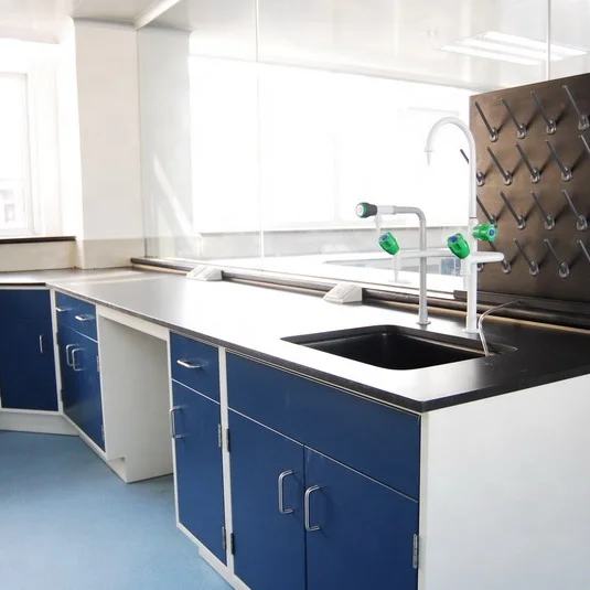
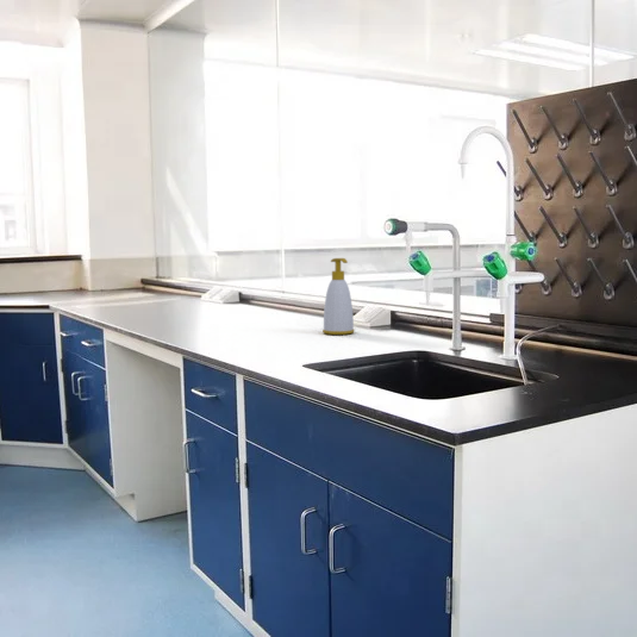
+ soap bottle (338, 295)
